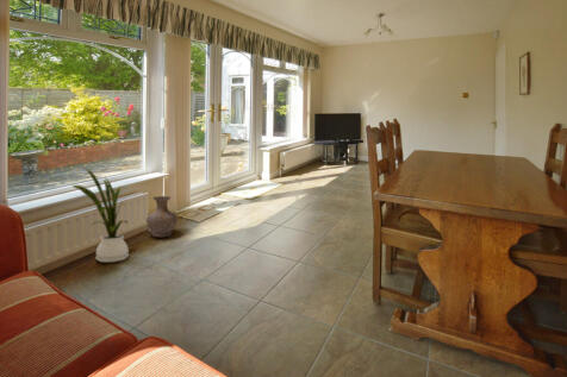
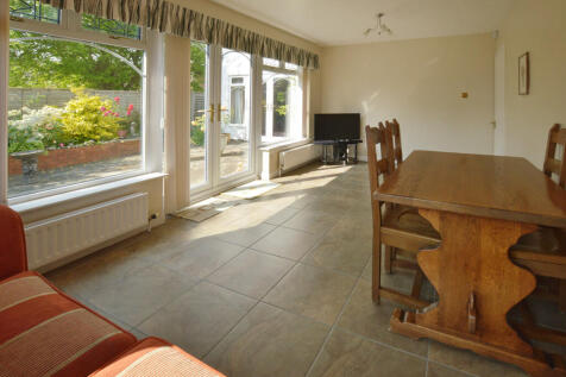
- vase (162, 215)
- house plant (107, 214)
